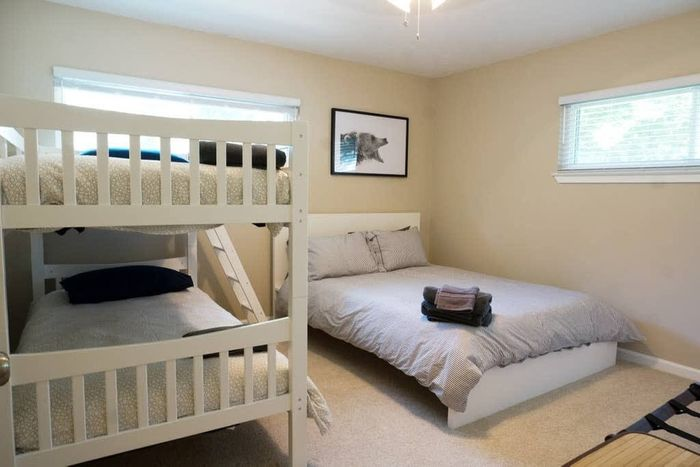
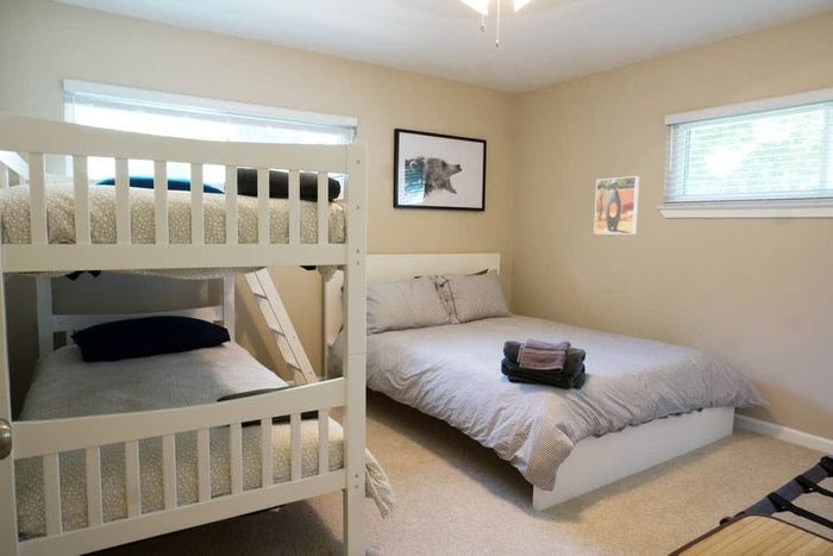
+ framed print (615, 206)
